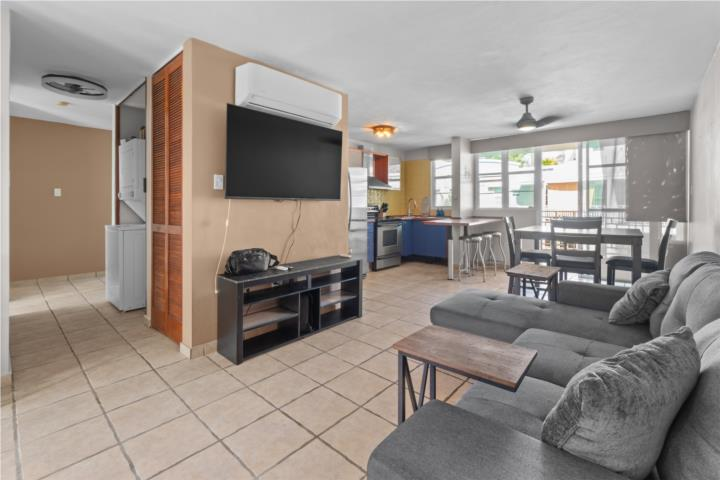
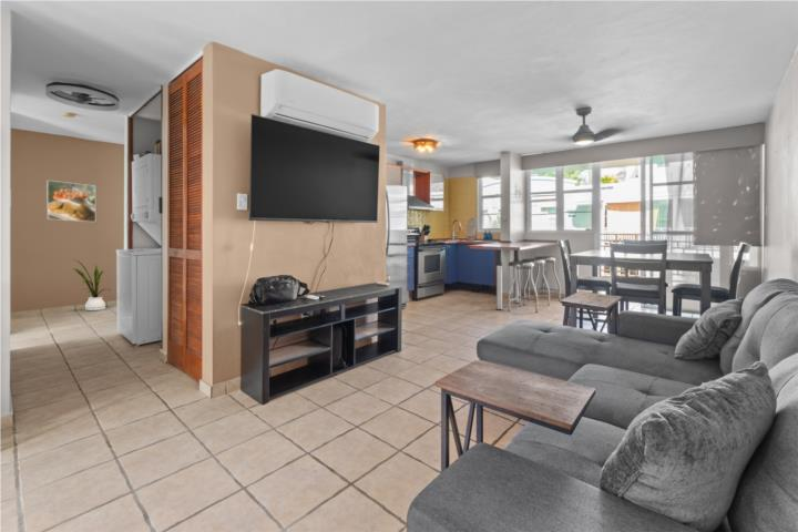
+ house plant (92, 284)
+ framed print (72, 202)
